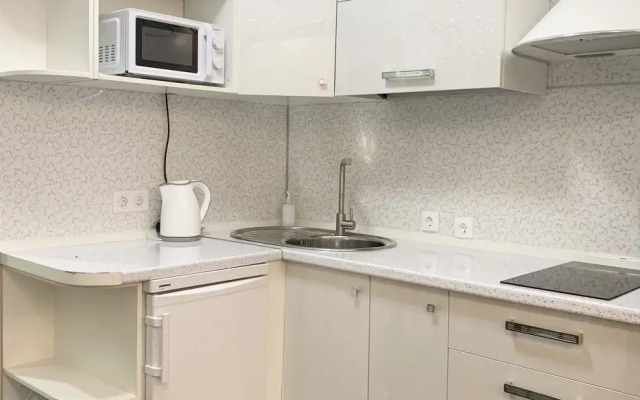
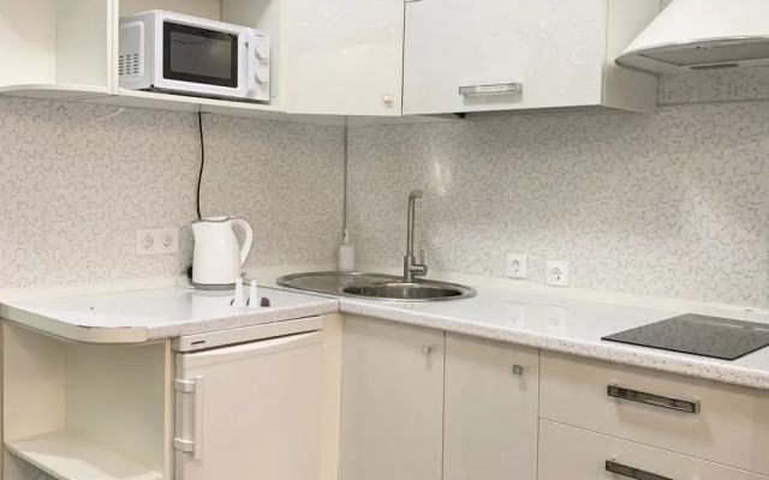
+ salt and pepper shaker set (250, 290)
